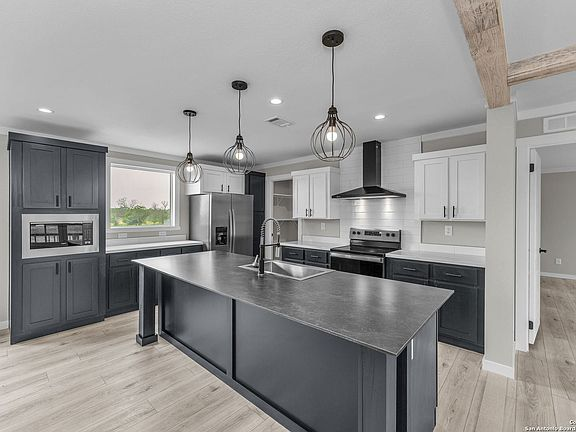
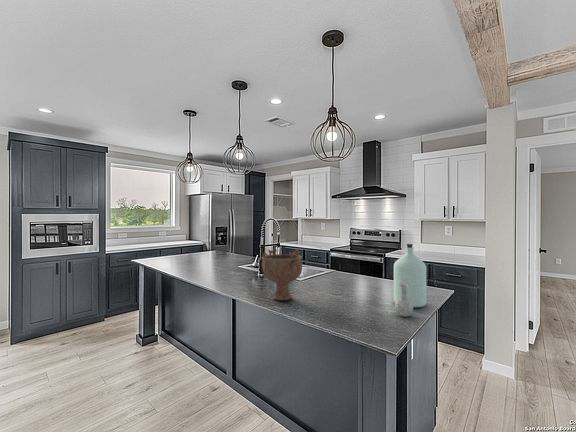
+ bottle (407, 276)
+ decorative bowl (282, 273)
